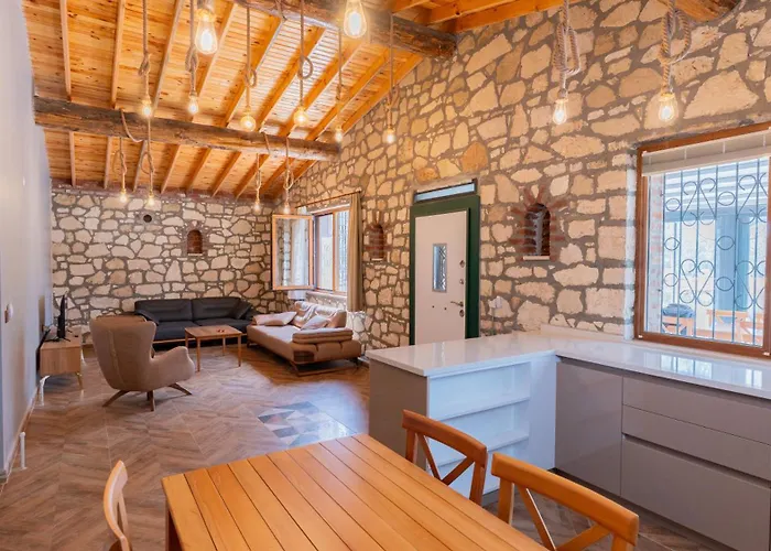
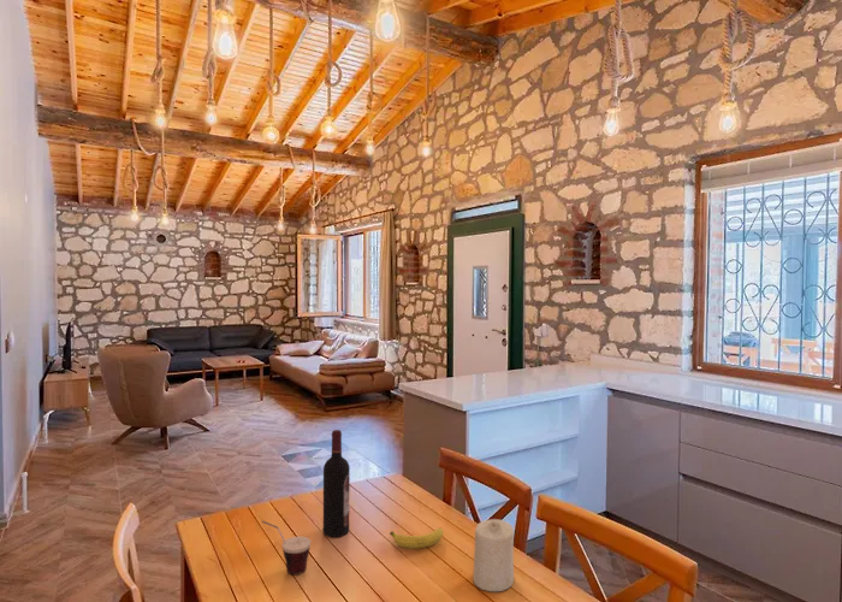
+ cup (285, 545)
+ fruit (414, 536)
+ candle (493, 548)
+ wine bottle (336, 480)
